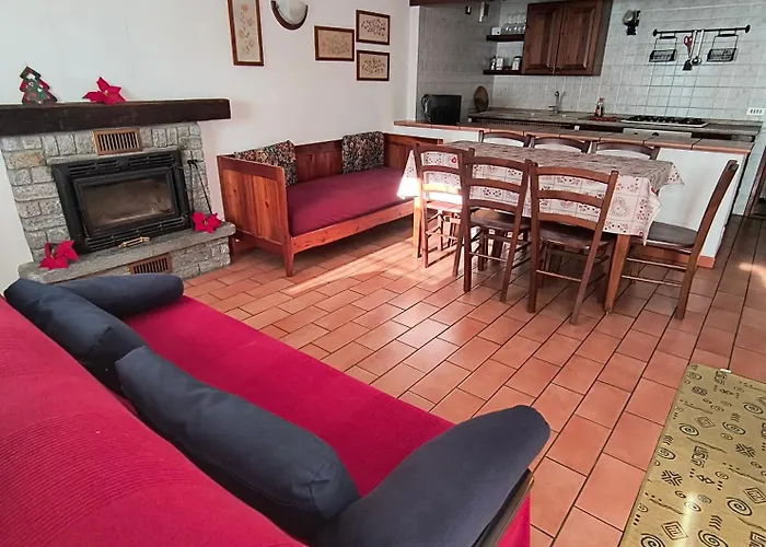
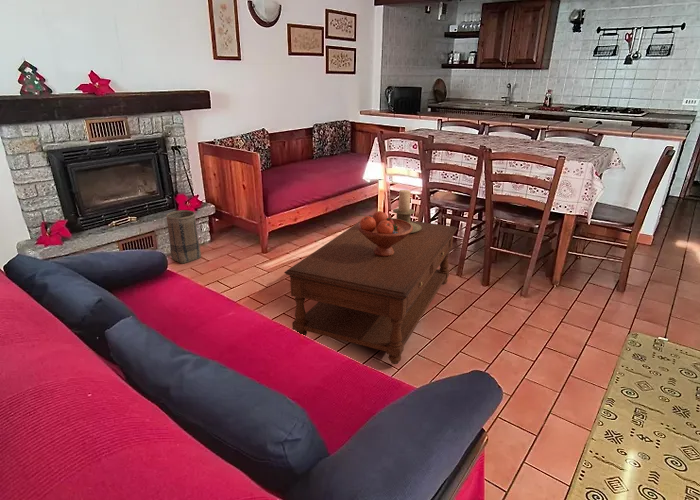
+ basket (183, 236)
+ fruit bowl (384, 234)
+ candle holder (403, 209)
+ coffee table (381, 277)
